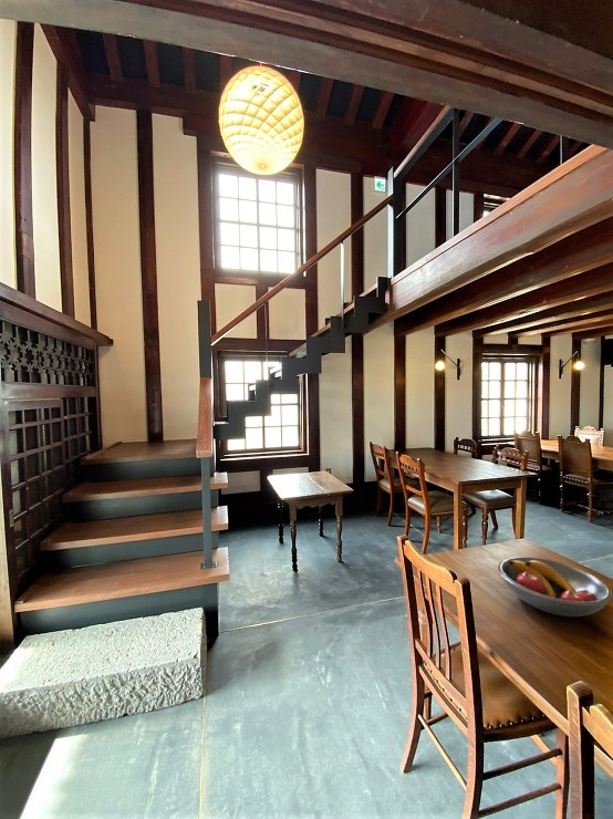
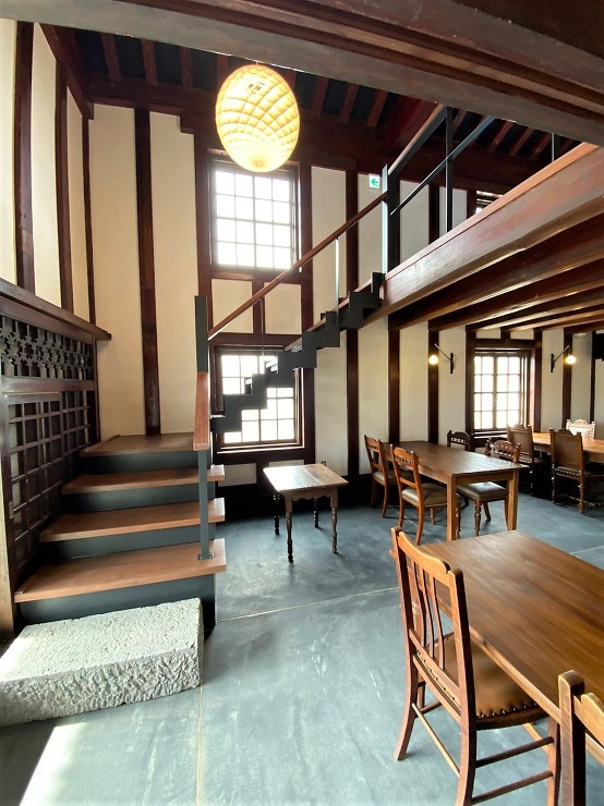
- fruit bowl (550, 585)
